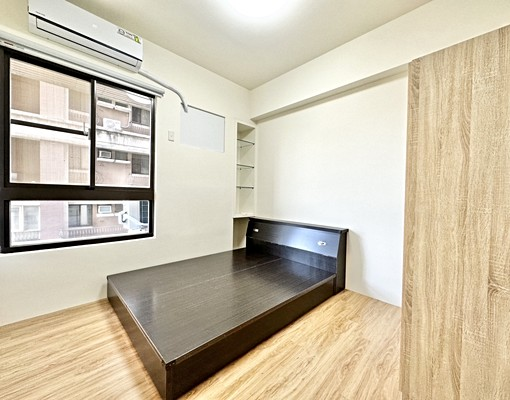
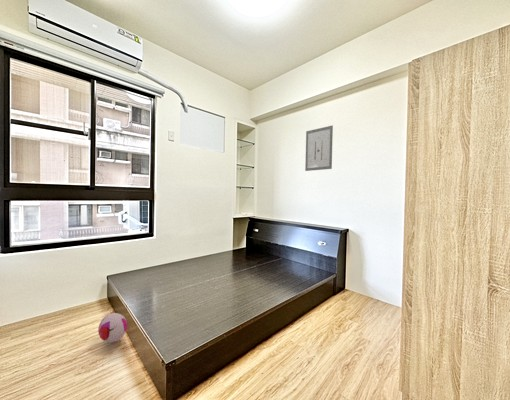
+ plush toy (113, 329)
+ wall art (318, 149)
